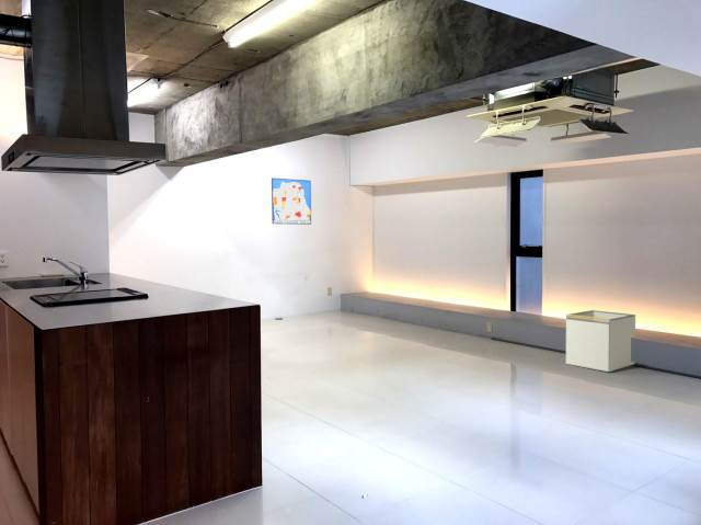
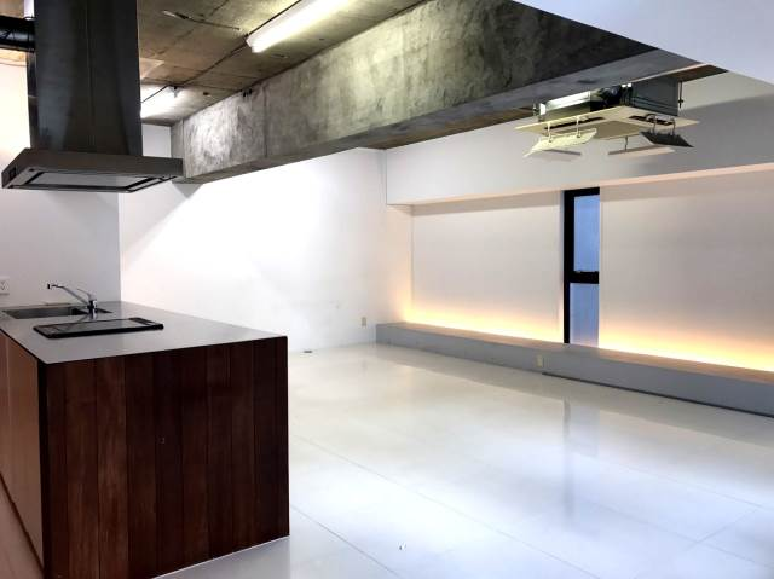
- wall art (291, 202)
- storage bin (600, 339)
